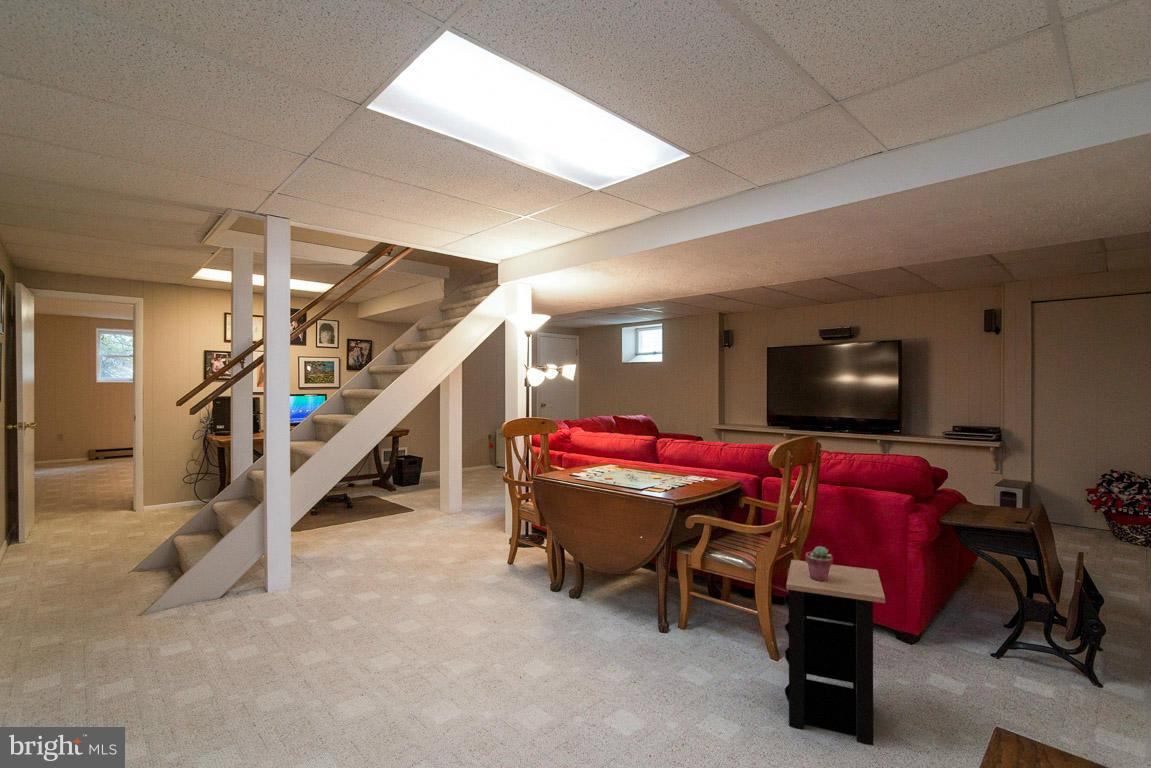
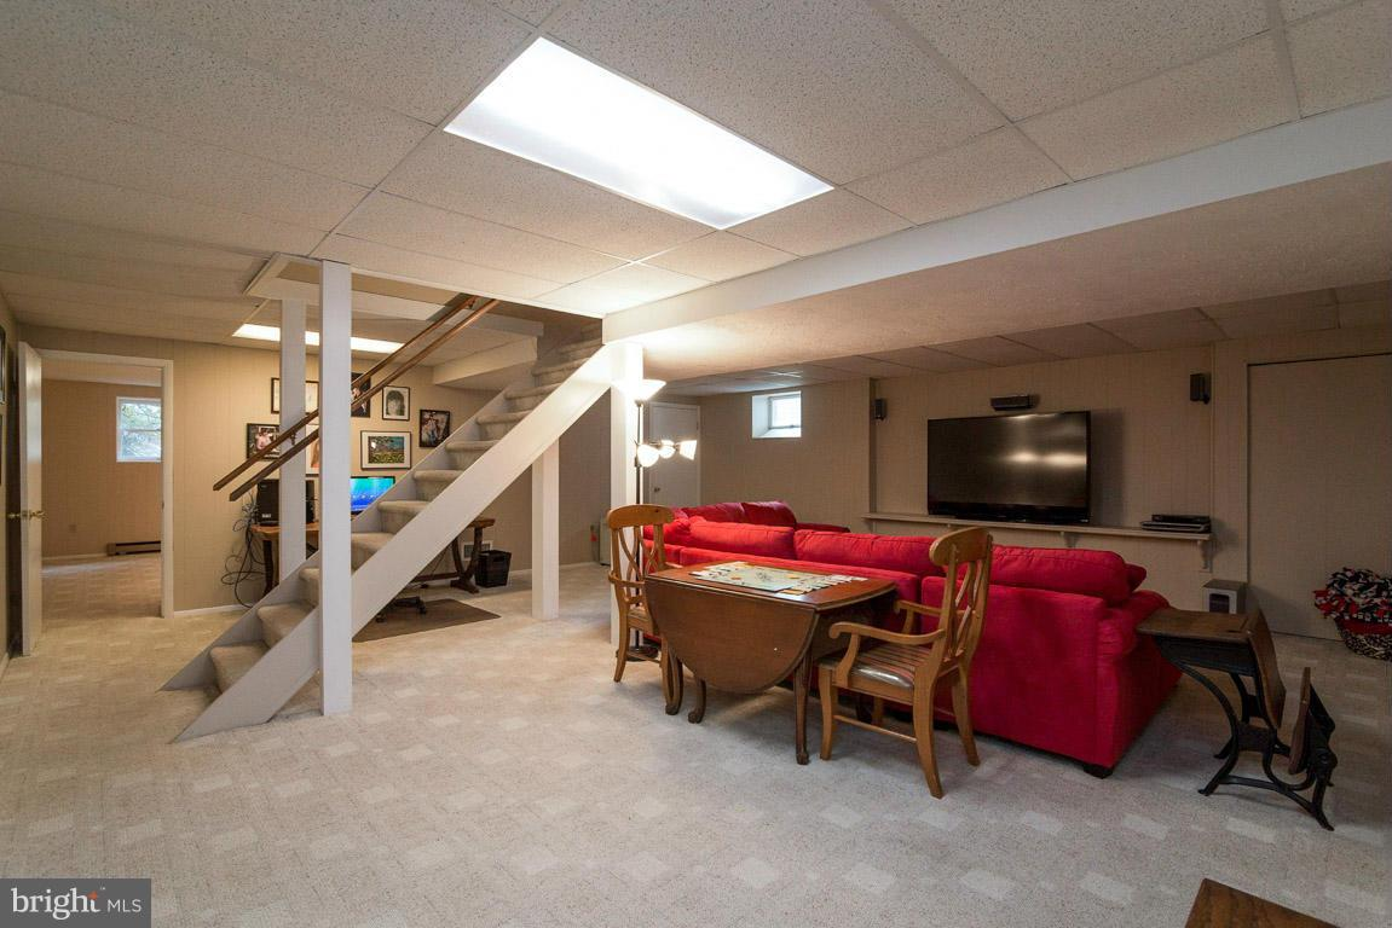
- potted succulent (819, 561)
- side table (831, 645)
